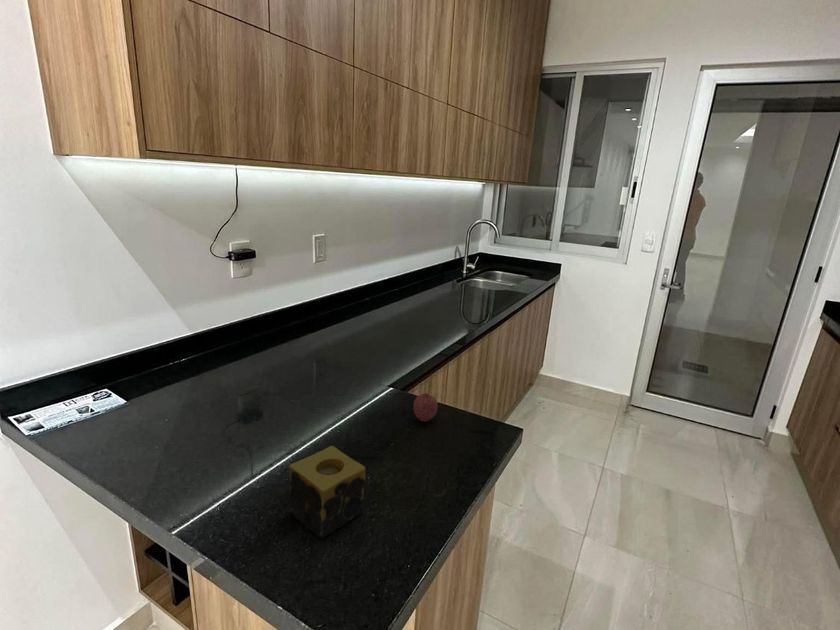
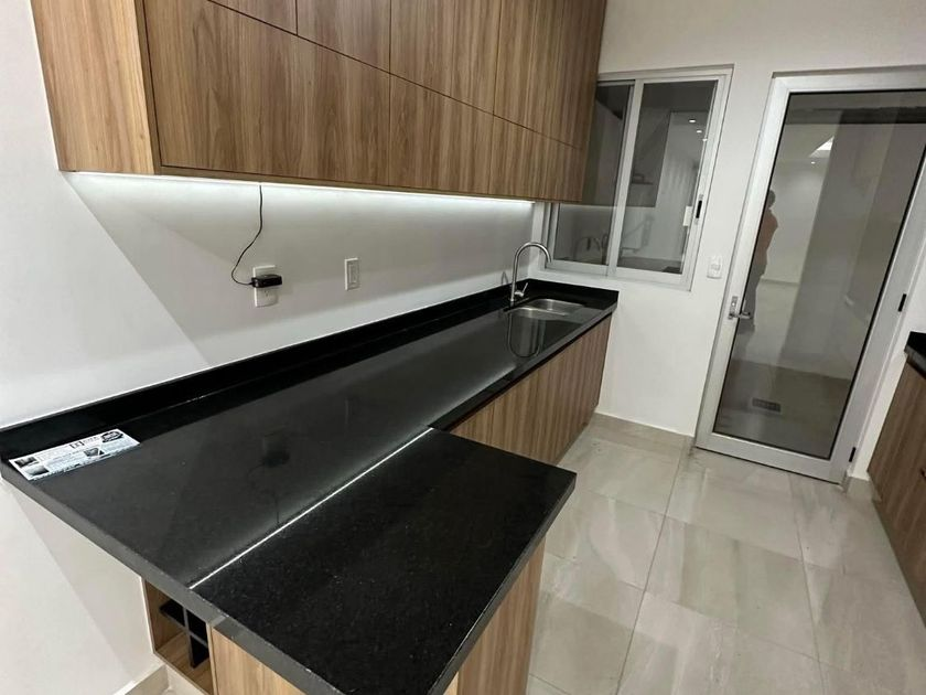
- candle (326, 489)
- fruit (425, 406)
